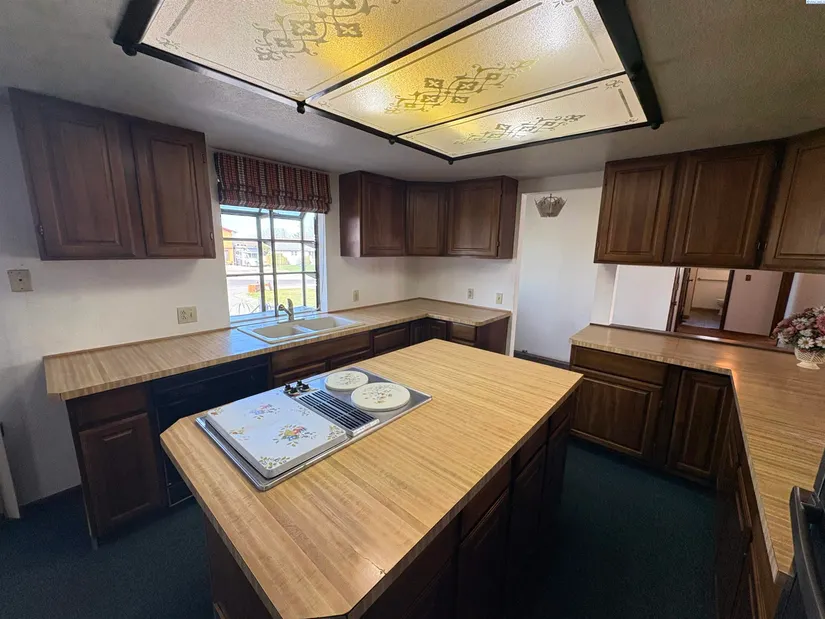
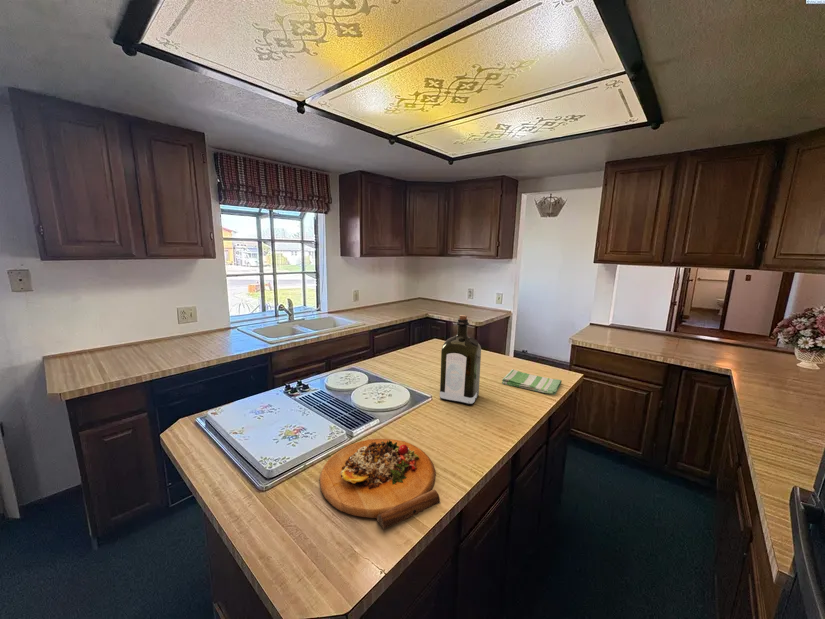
+ cutting board (380, 464)
+ dish towel (531, 381)
+ liquor (461, 357)
